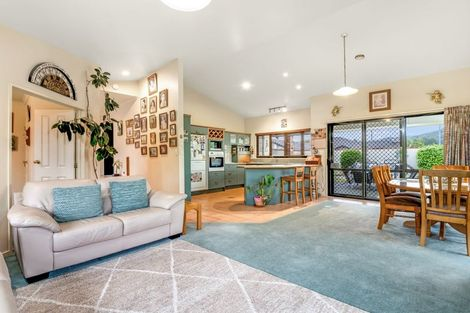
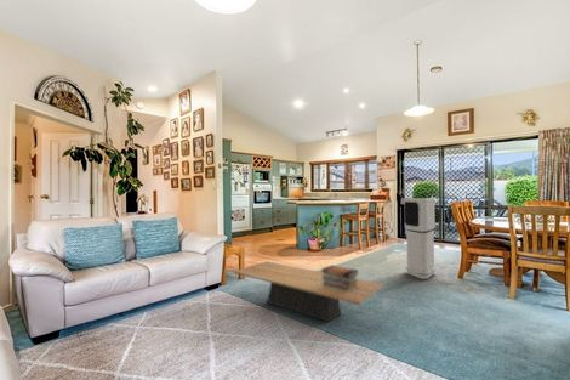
+ coffee table (302, 291)
+ air purifier (422, 236)
+ book stack (340, 277)
